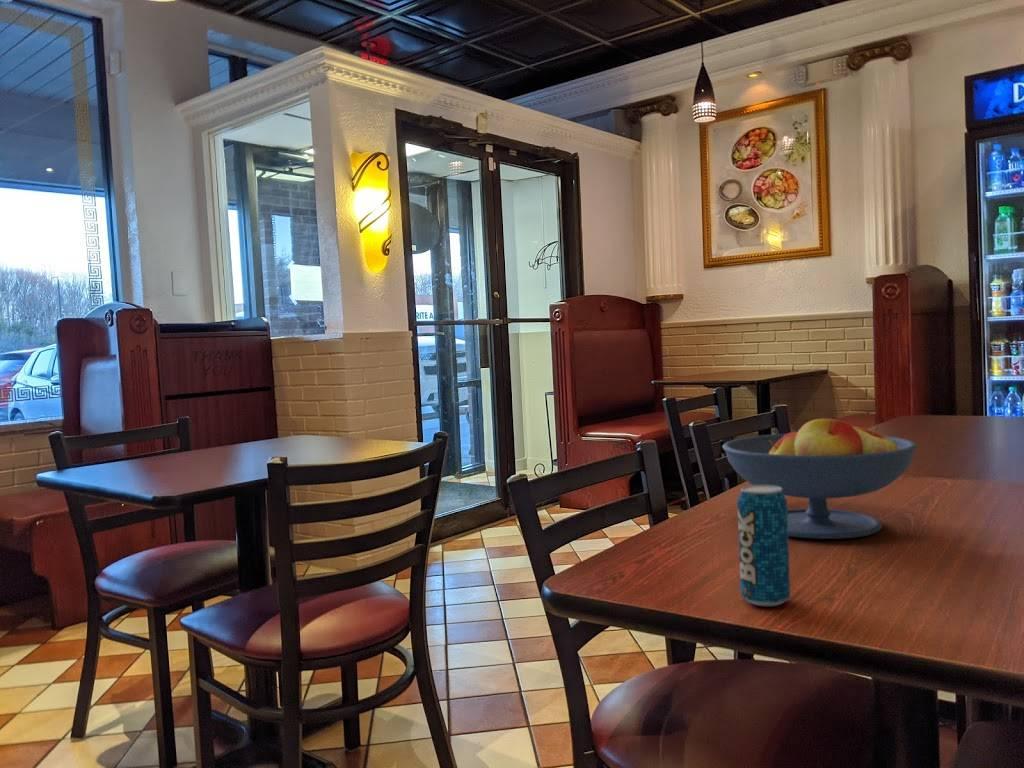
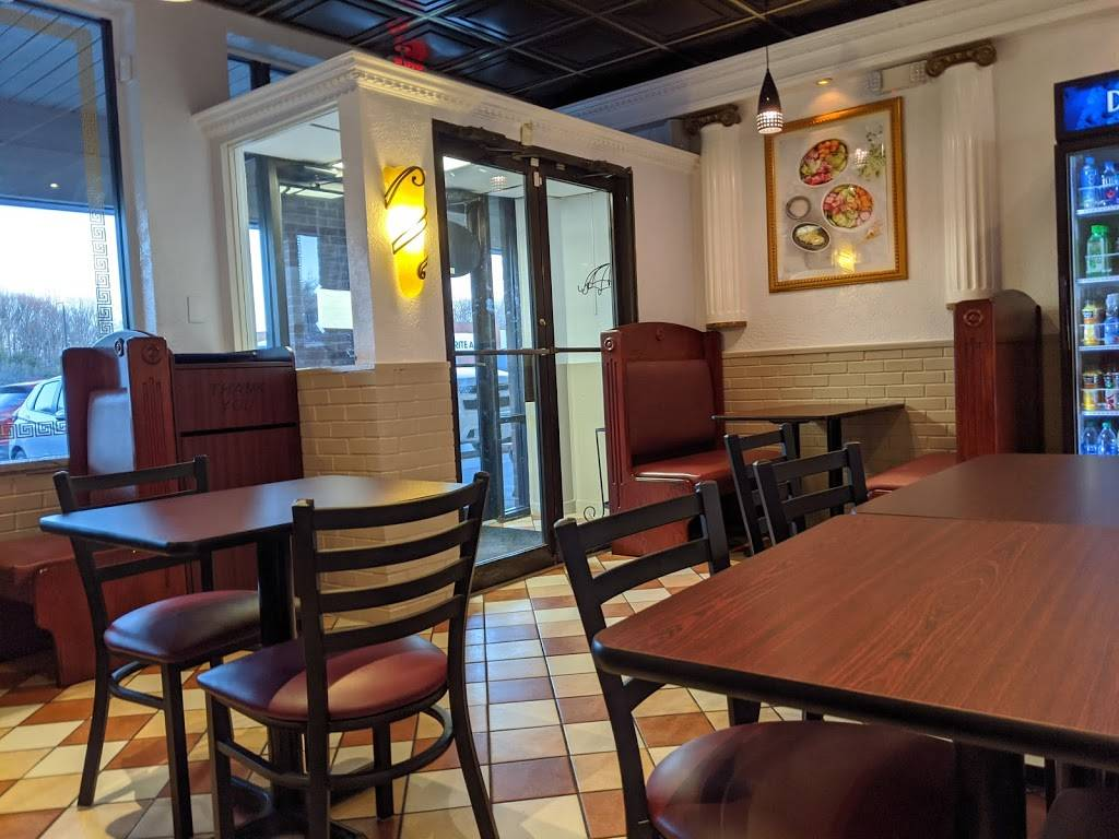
- beverage can (763, 544)
- fruit bowl (816, 470)
